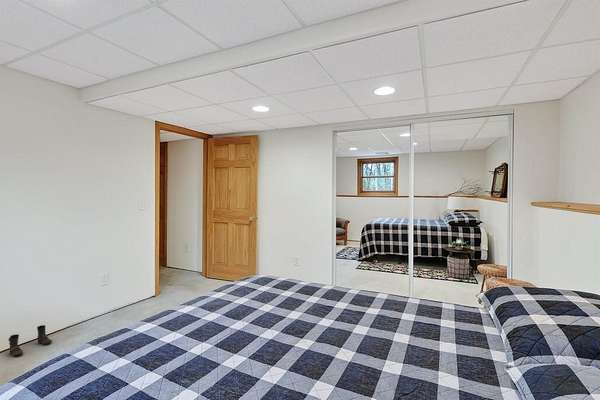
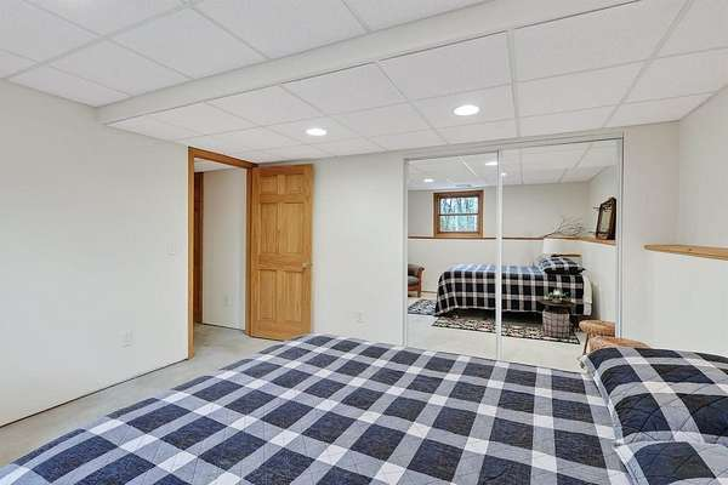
- boots (37, 339)
